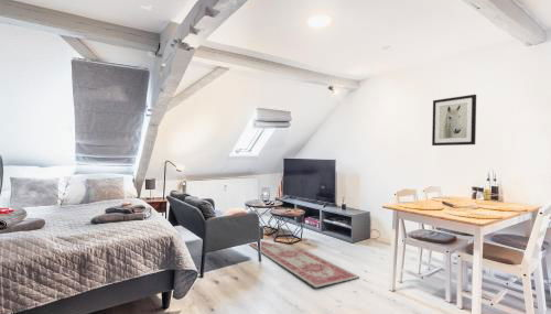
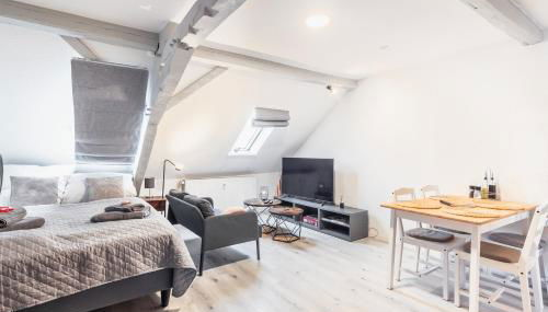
- wall art (453, 121)
- rug (289, 253)
